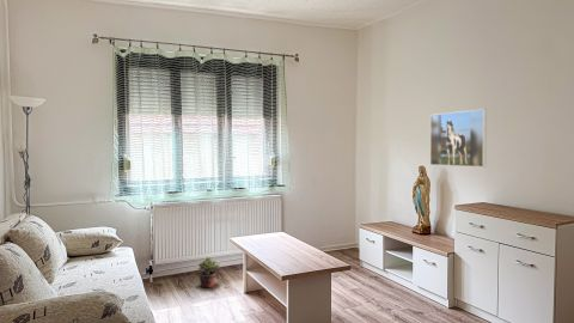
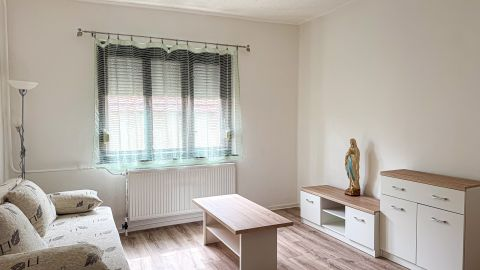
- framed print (456, 139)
- potted plant (208, 270)
